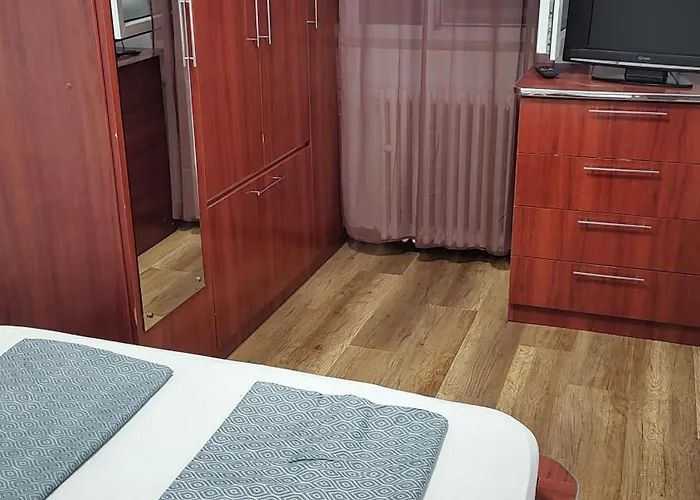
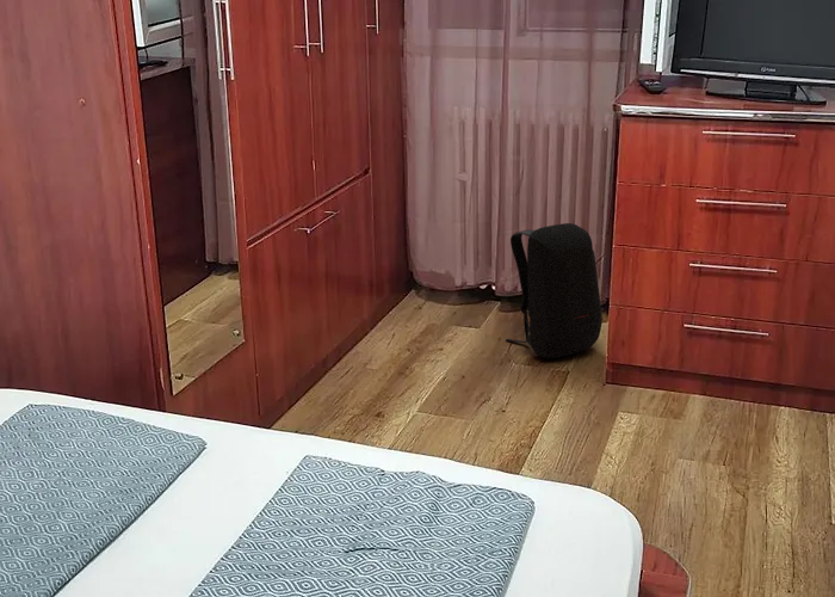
+ backpack (556, 288)
